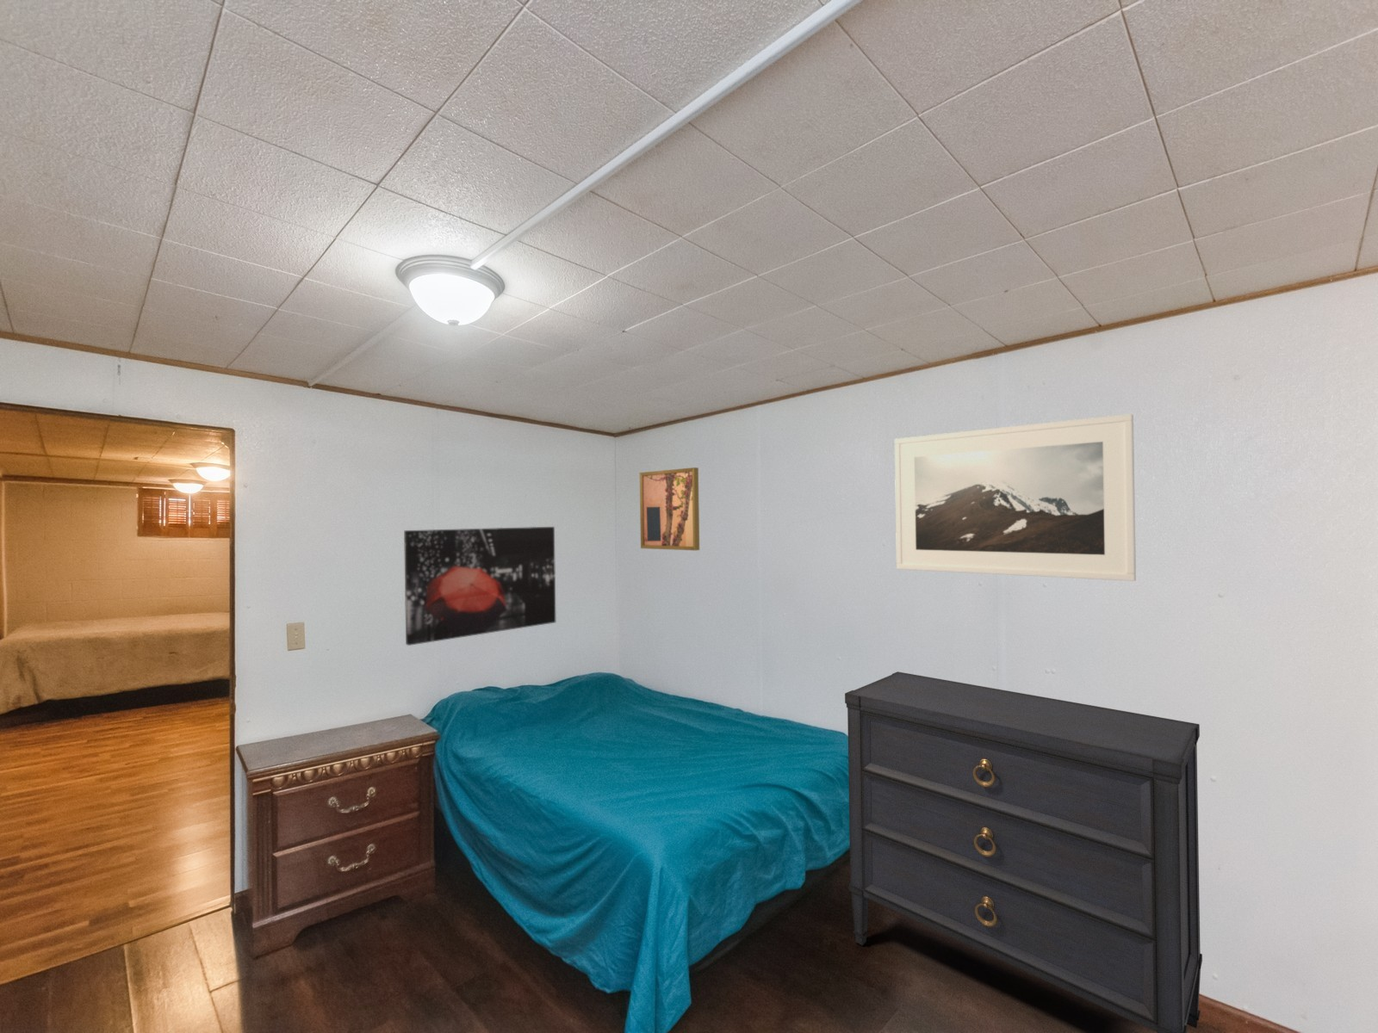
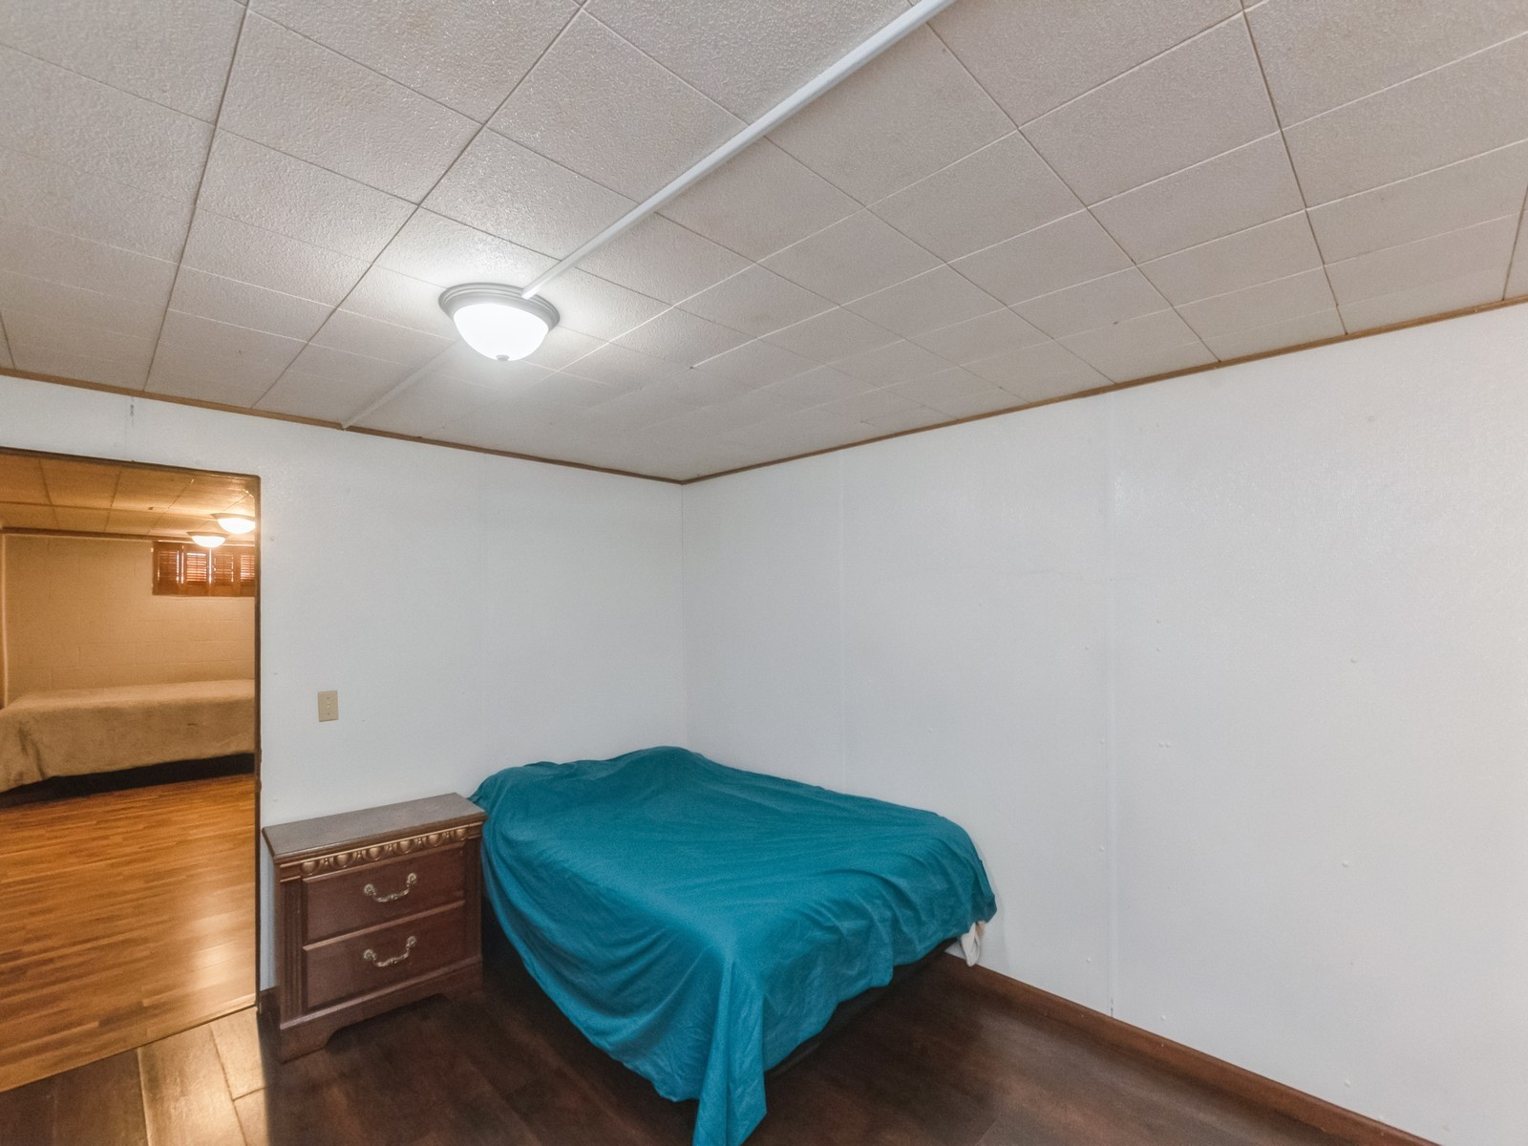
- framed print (1000, 501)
- wall art (486, 581)
- dresser (1007, 843)
- wall art (668, 510)
